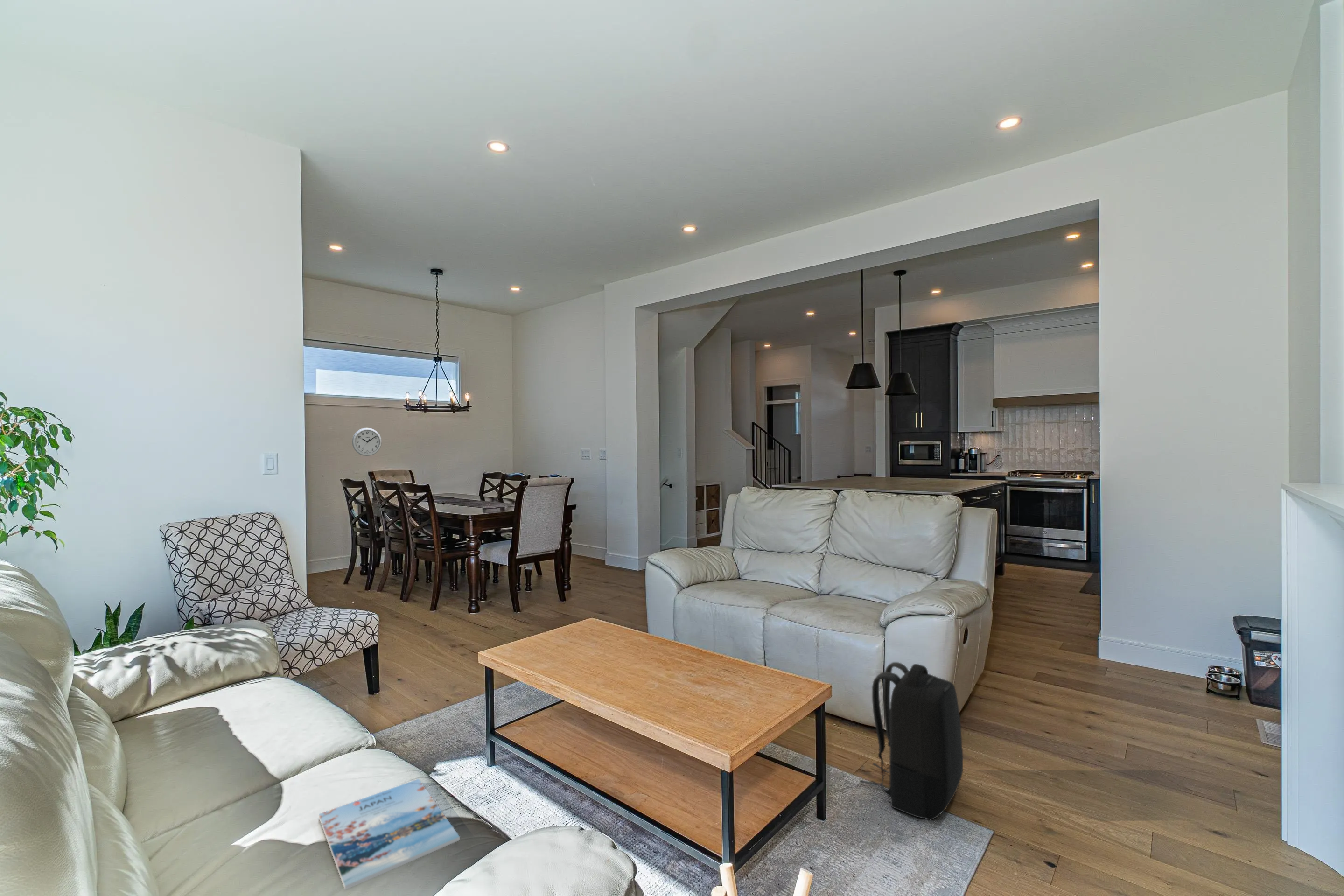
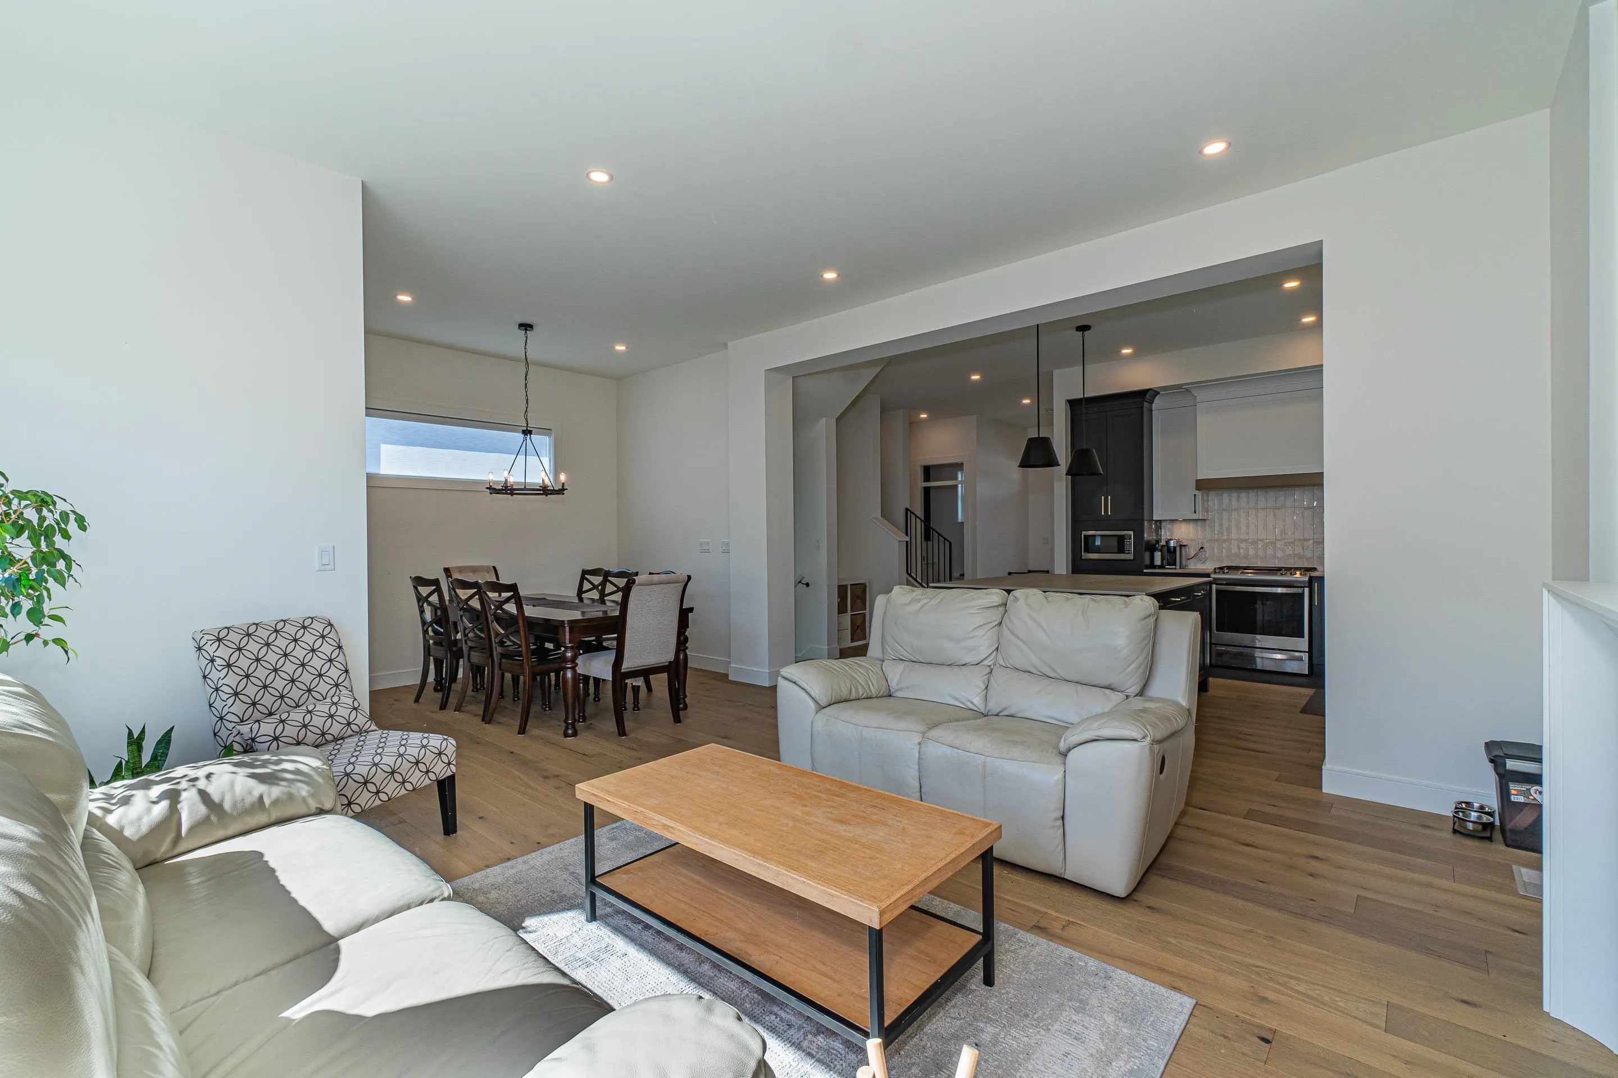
- backpack (910, 726)
- magazine (387, 826)
- wall clock (367, 441)
